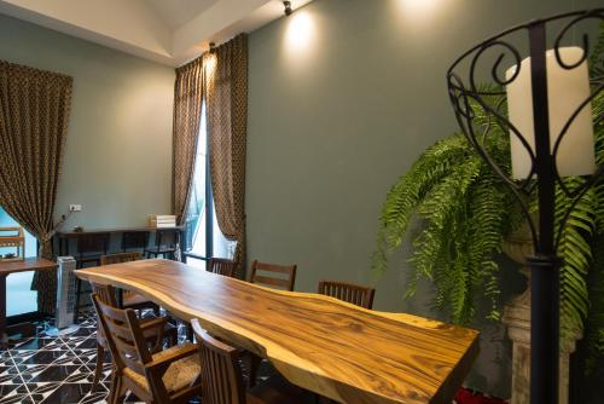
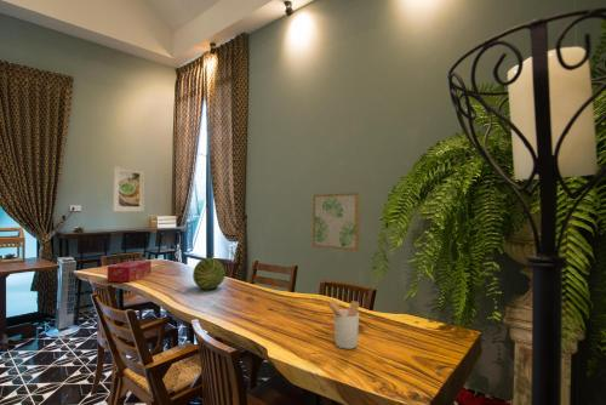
+ tissue box (130, 270)
+ wall art (335, 221)
+ utensil holder (341, 321)
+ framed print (128, 189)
+ fruit (208, 273)
